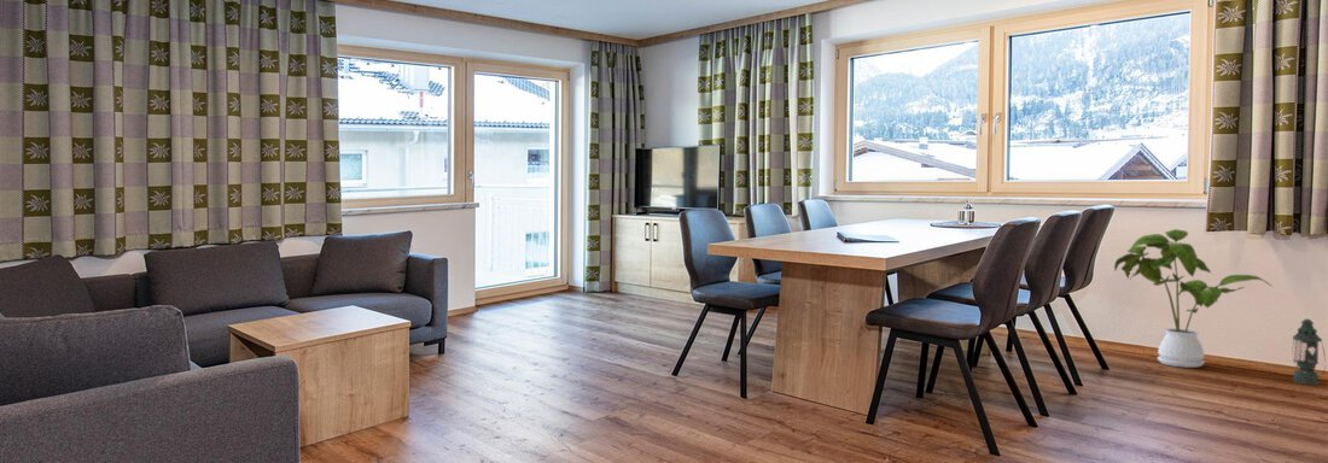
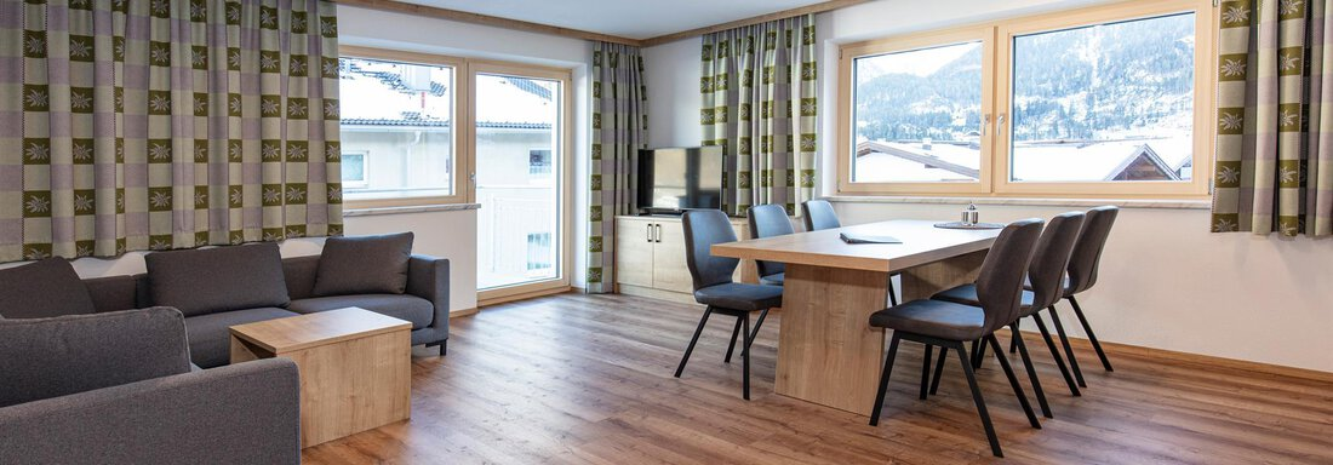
- house plant (1177, 298)
- lantern (1307, 350)
